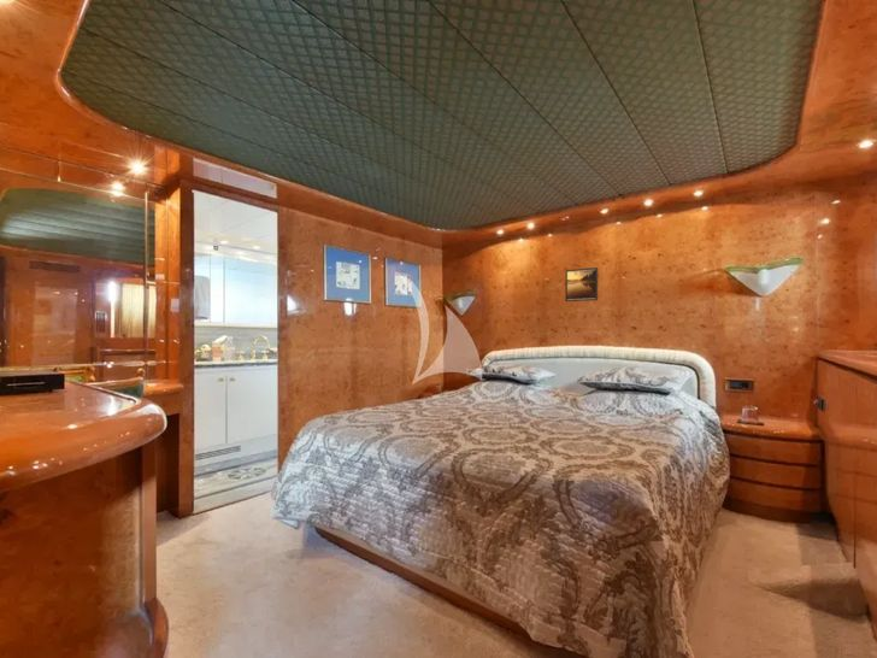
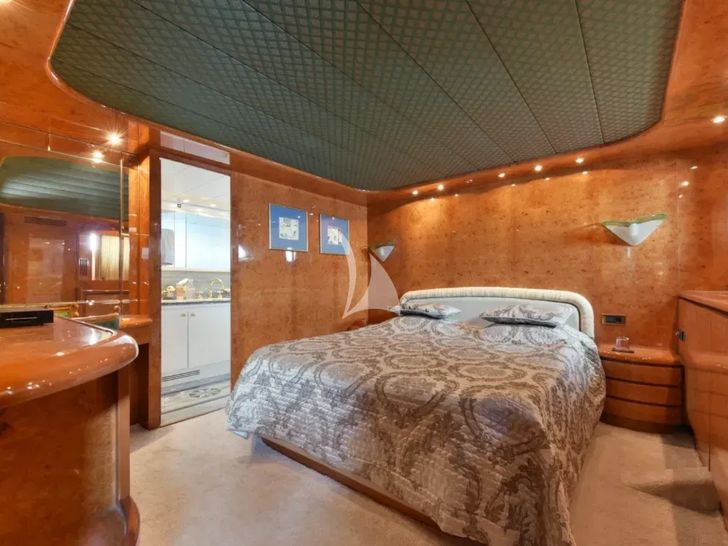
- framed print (581, 284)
